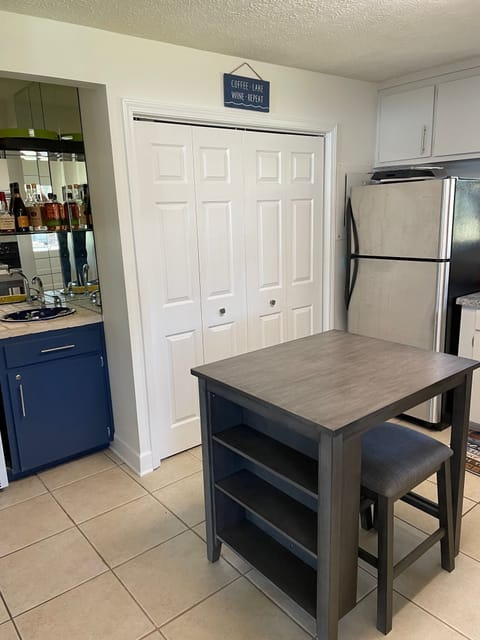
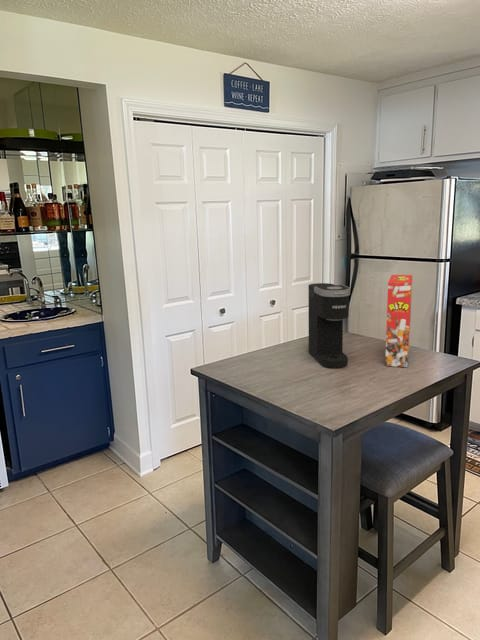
+ cereal box (399, 319)
+ coffee maker (327, 322)
